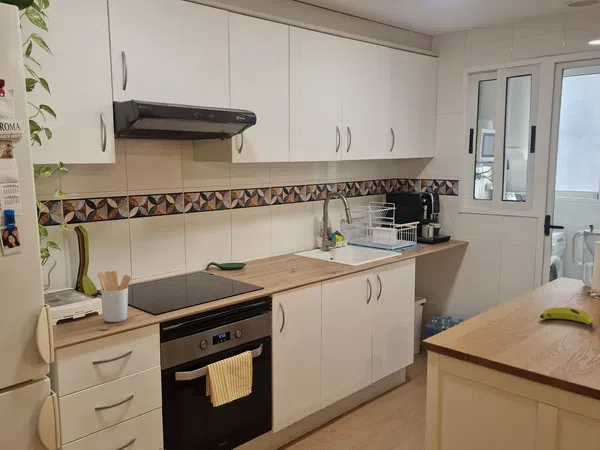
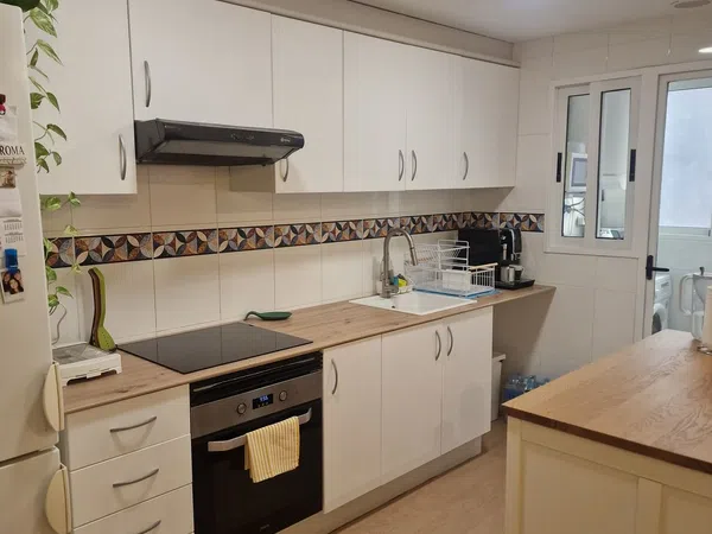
- banana (566, 316)
- utensil holder (112, 294)
